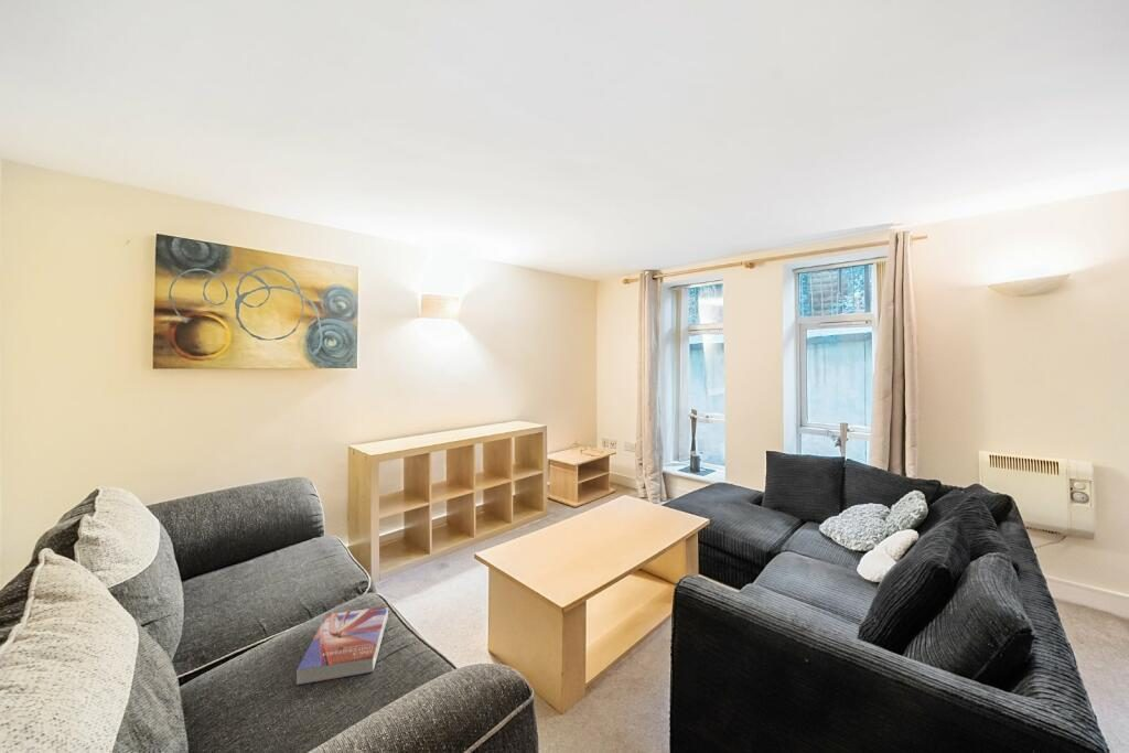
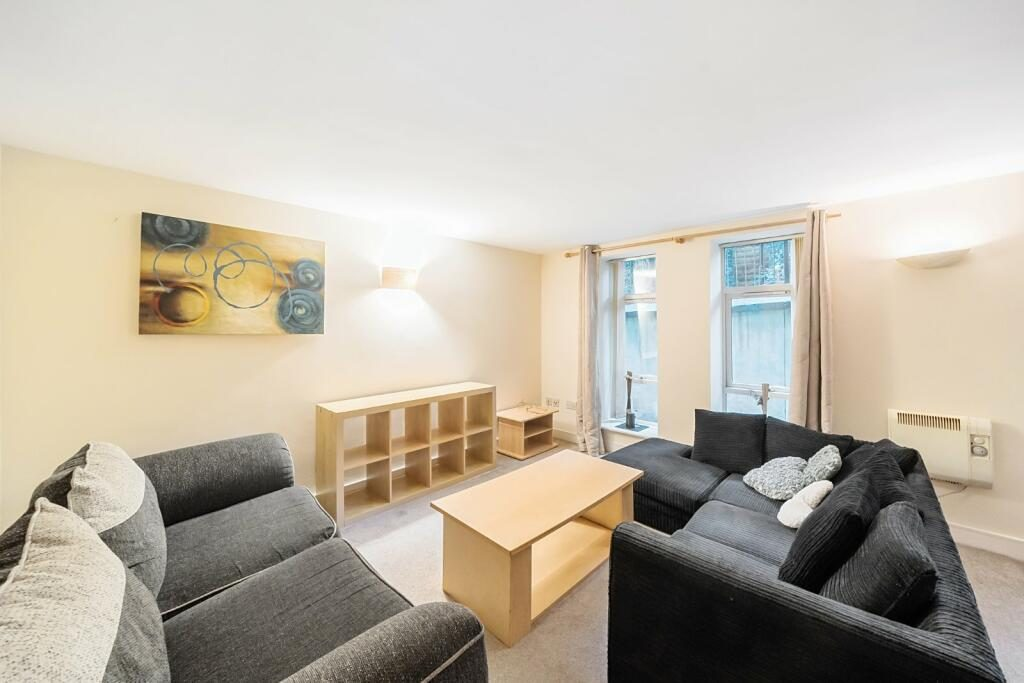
- textbook (347, 641)
